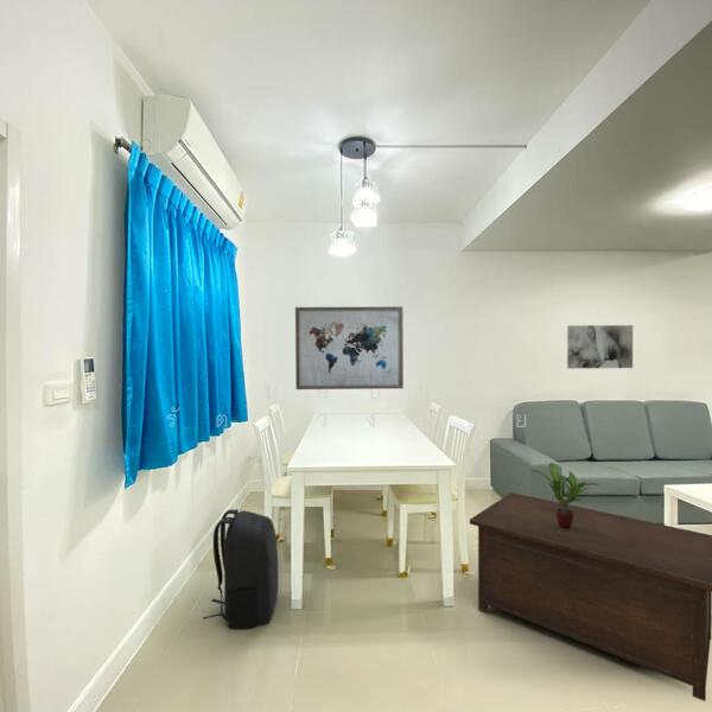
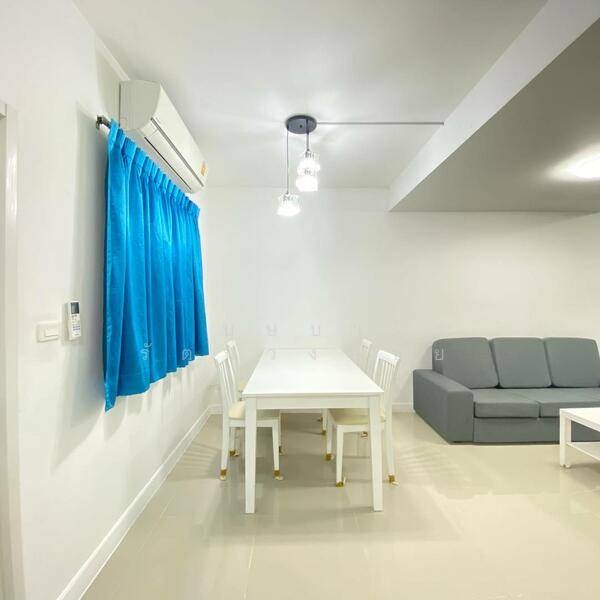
- wall art (599, 347)
- cabinet (589, 574)
- backpack (241, 559)
- wall art (349, 348)
- potted plant (564, 495)
